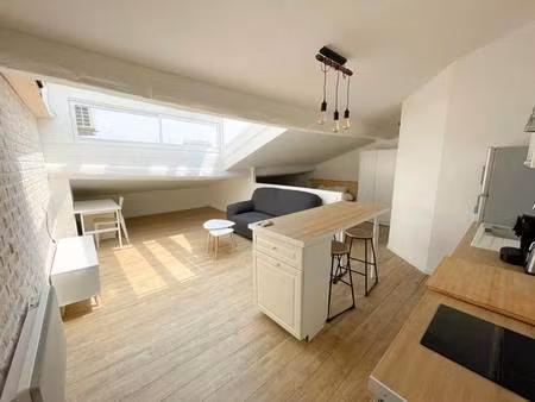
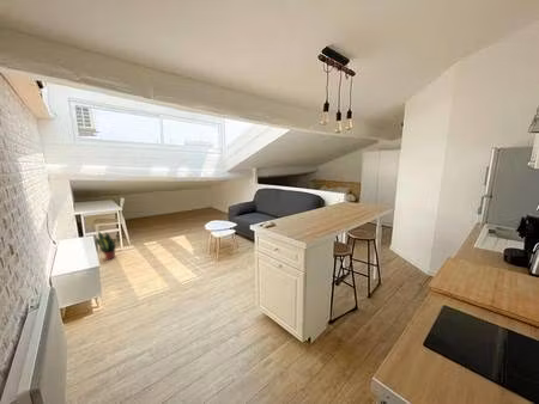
+ potted plant (109, 244)
